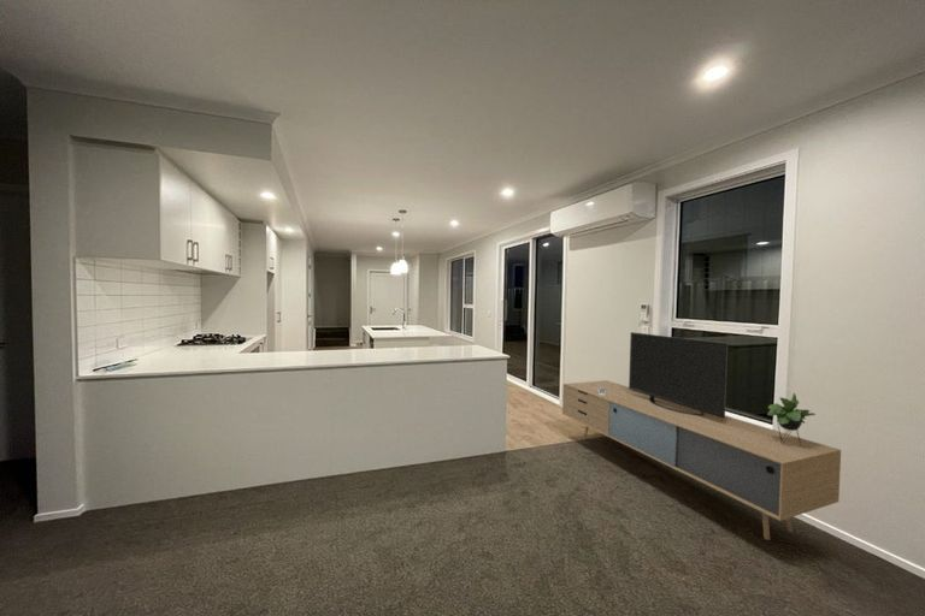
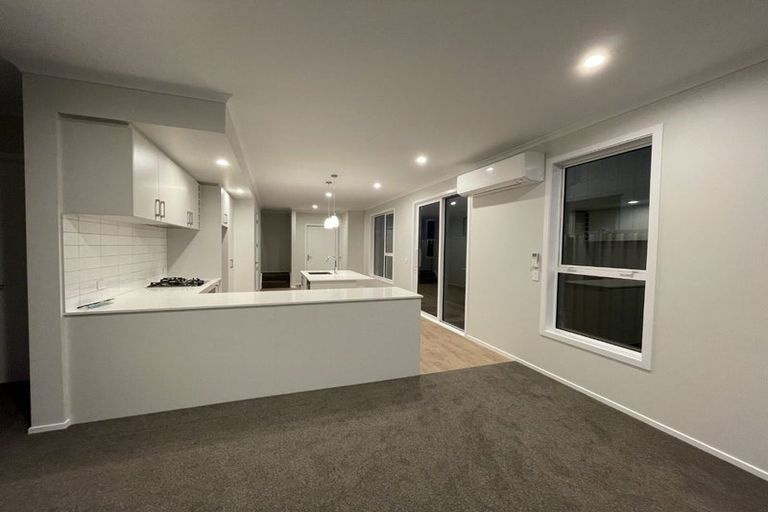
- media console (666, 405)
